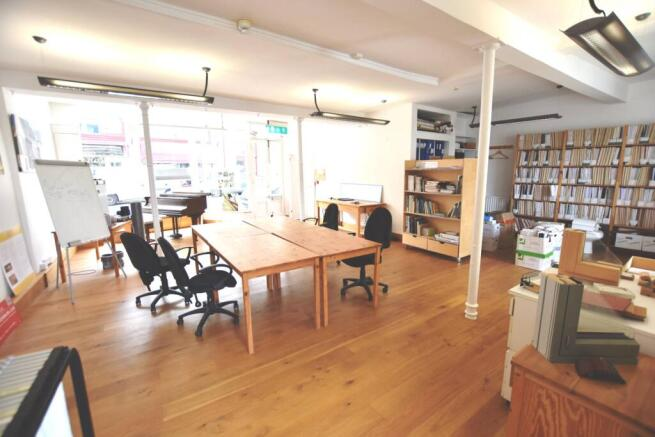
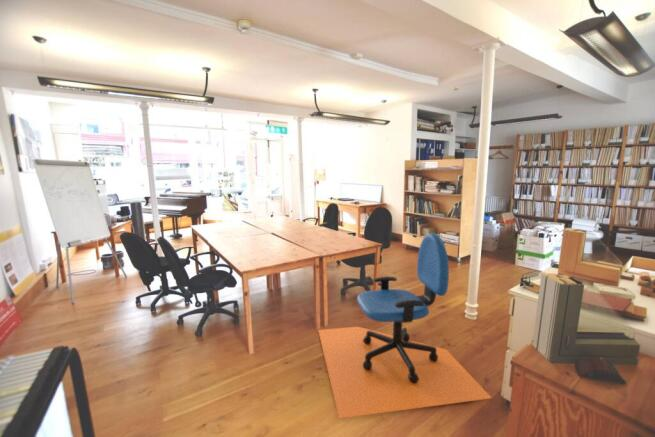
+ office chair (391, 298)
